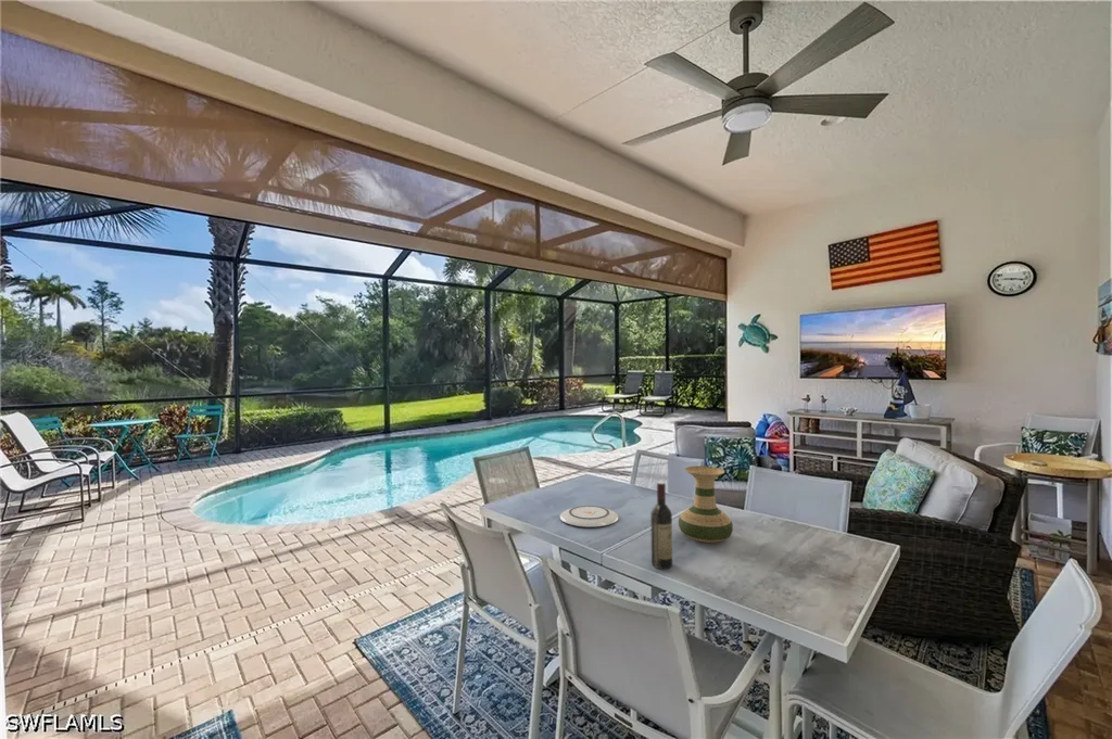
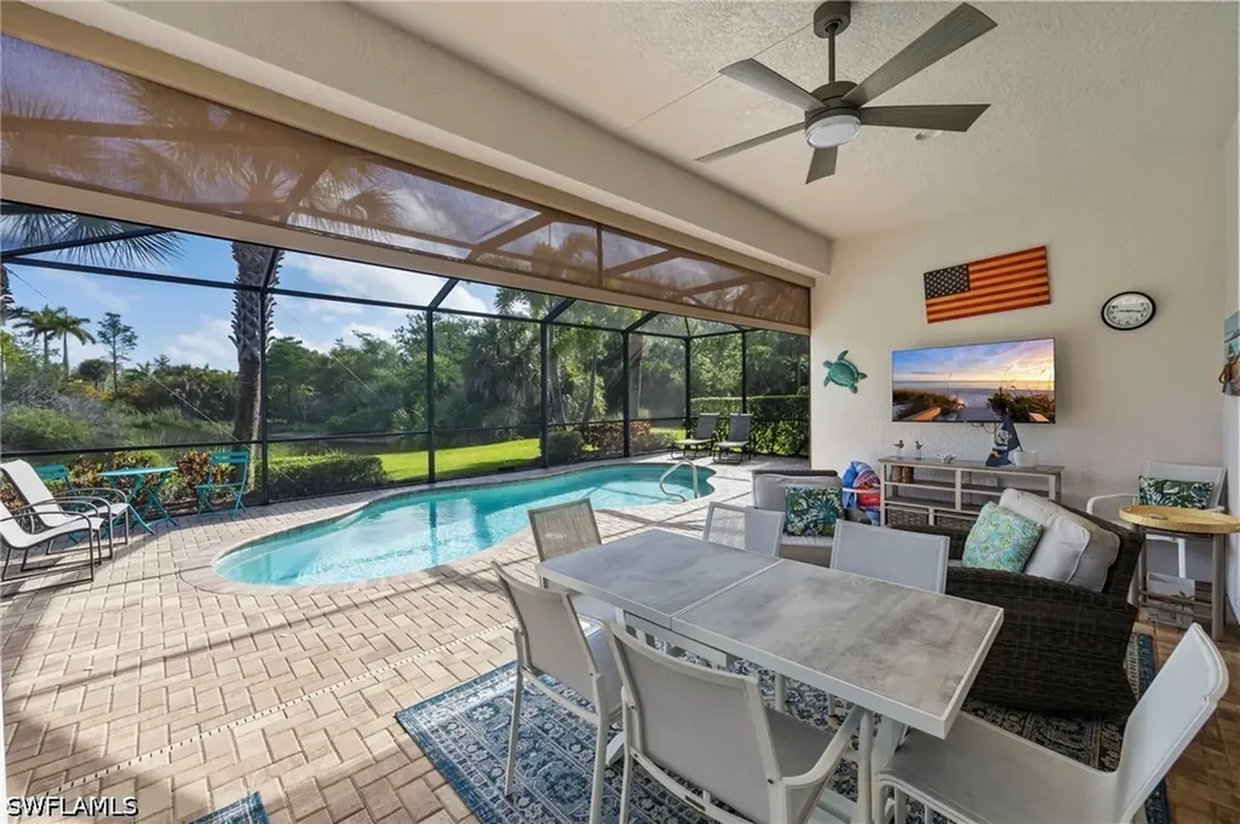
- wine bottle (661, 523)
- plate (589, 513)
- vase (705, 504)
